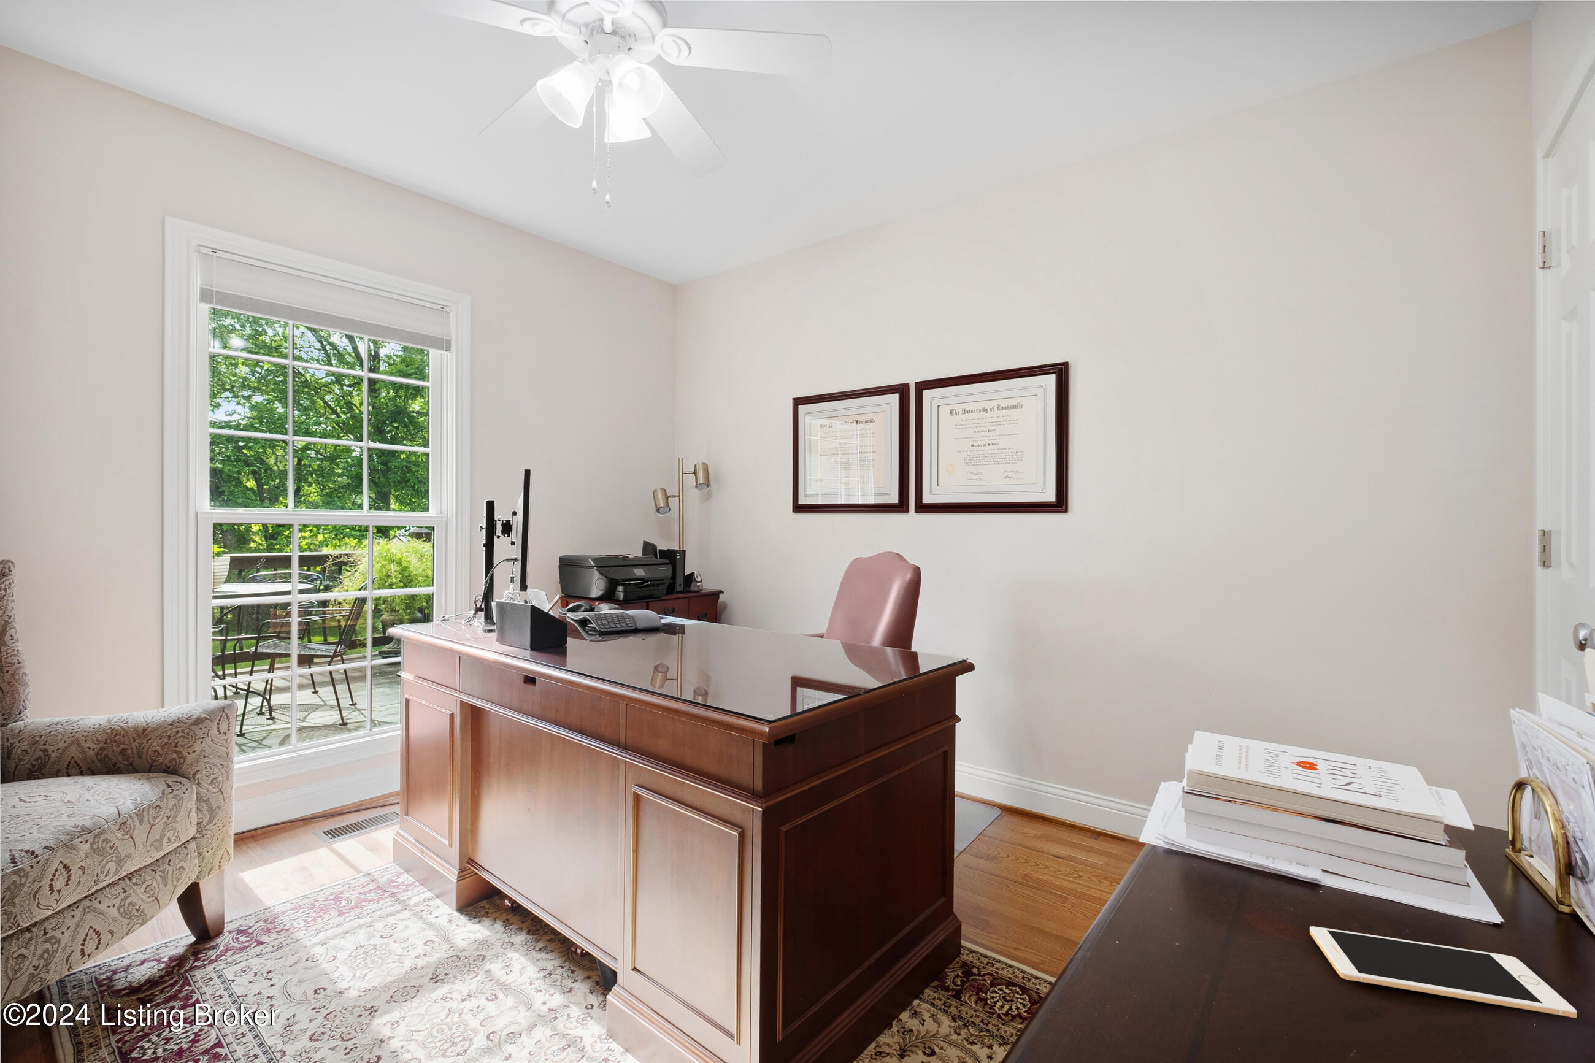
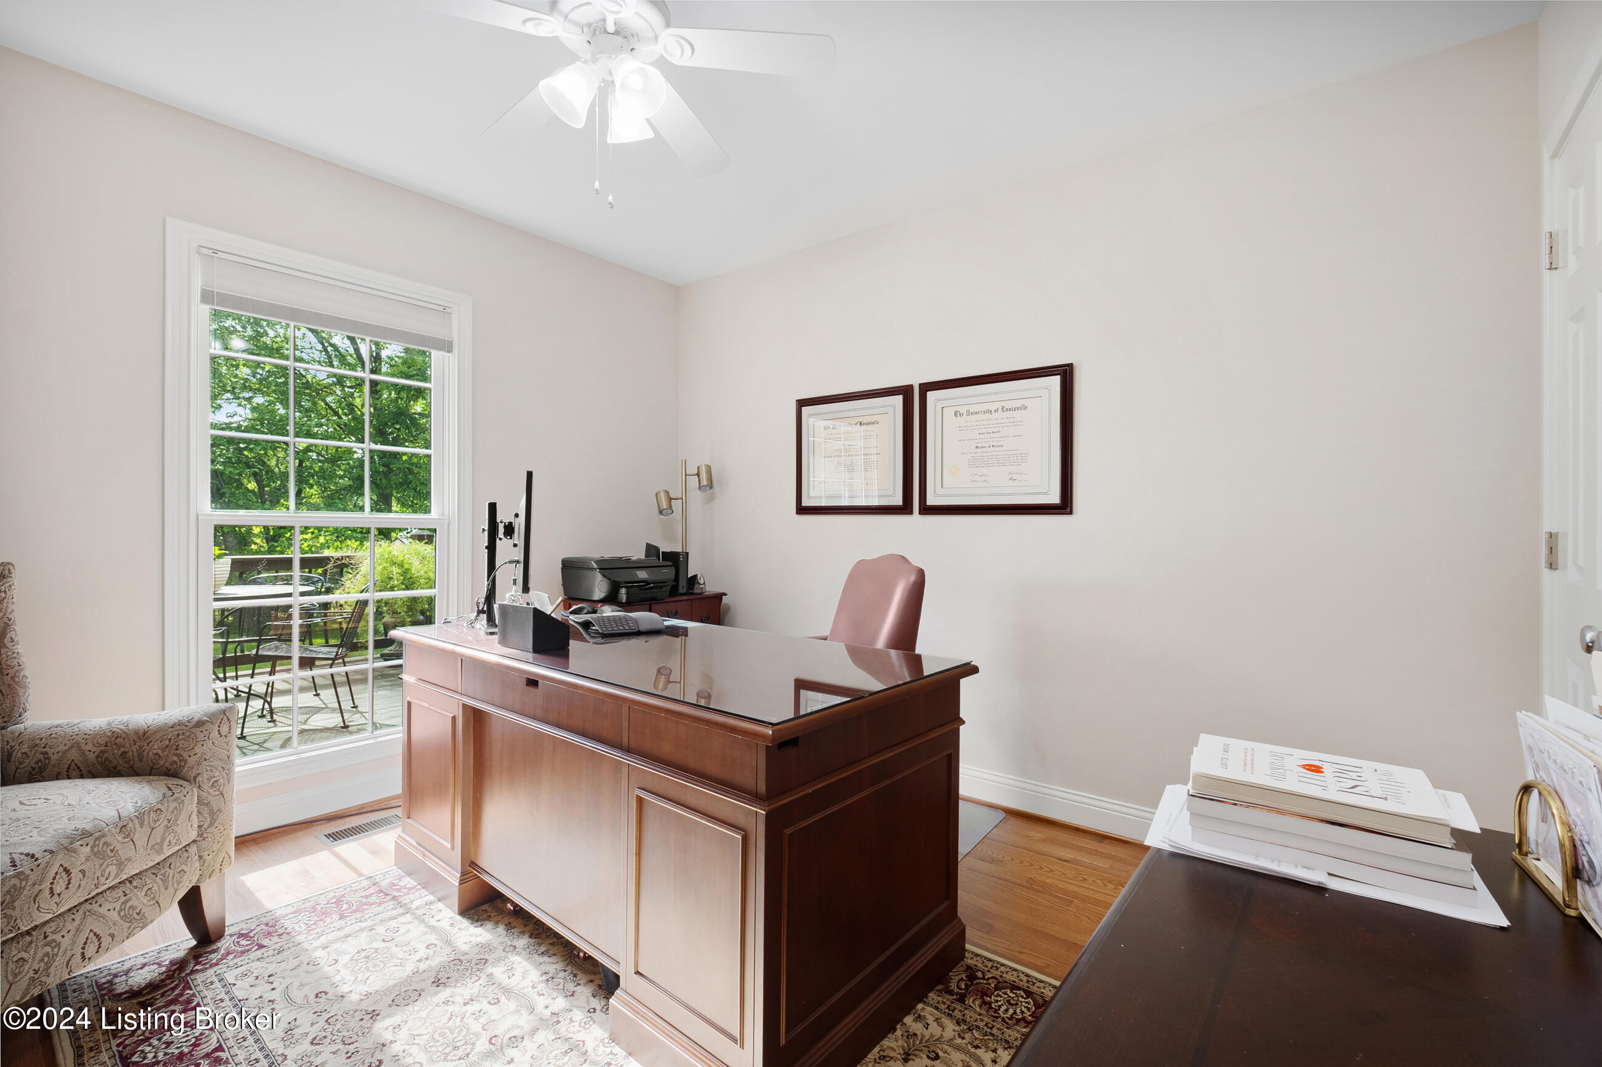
- cell phone (1430, 967)
